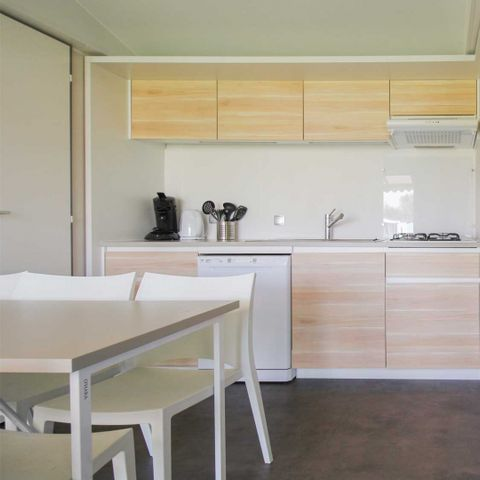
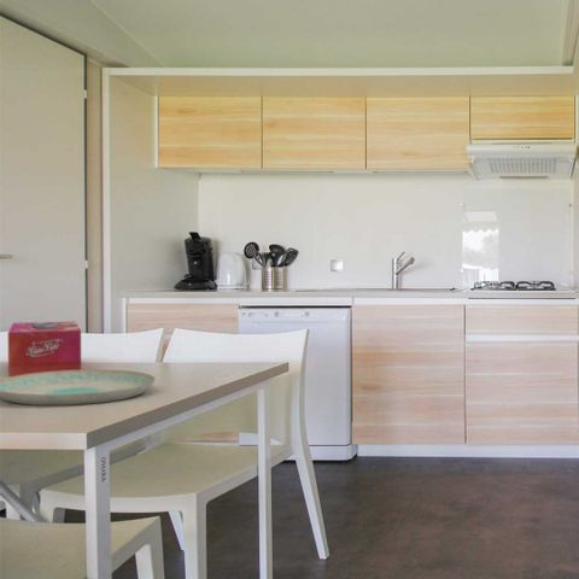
+ tissue box (45, 346)
+ plate (75, 386)
